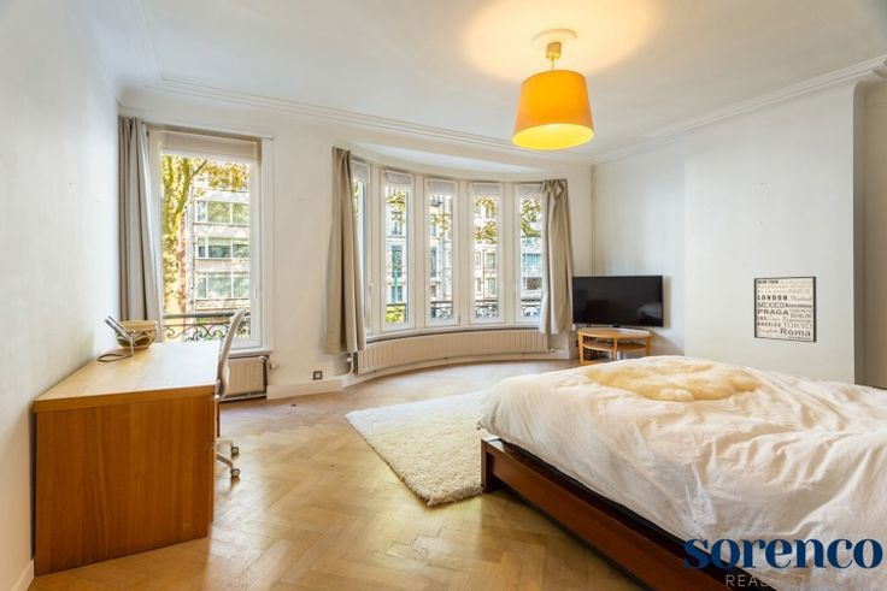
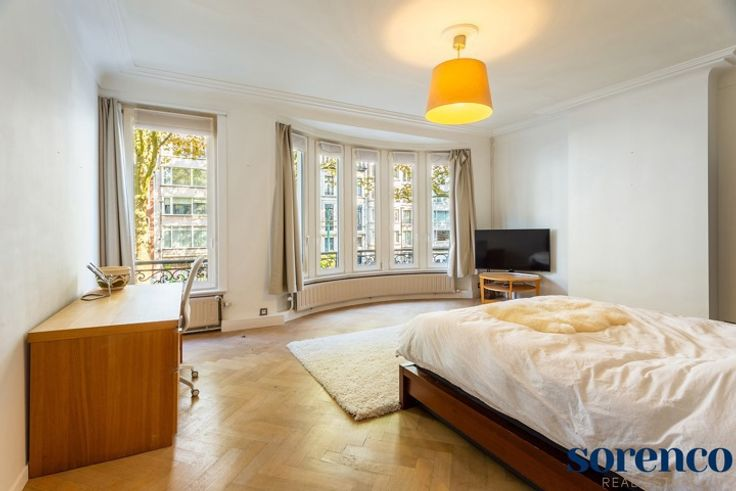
- wall art (783, 308)
